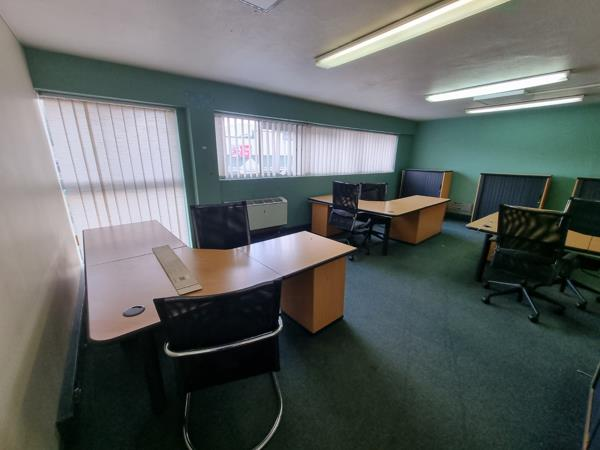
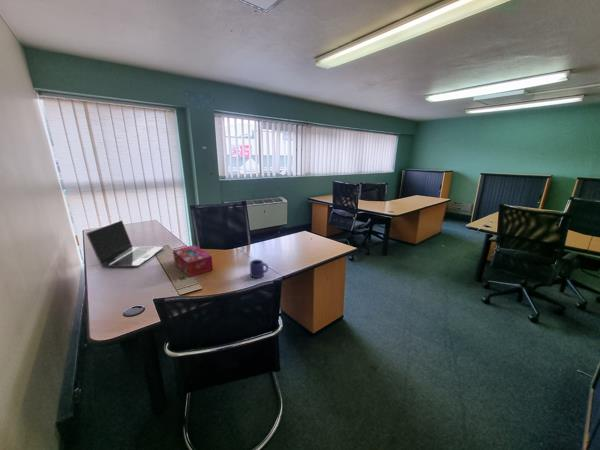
+ mug (259, 268)
+ tissue box (192, 259)
+ laptop (129, 241)
